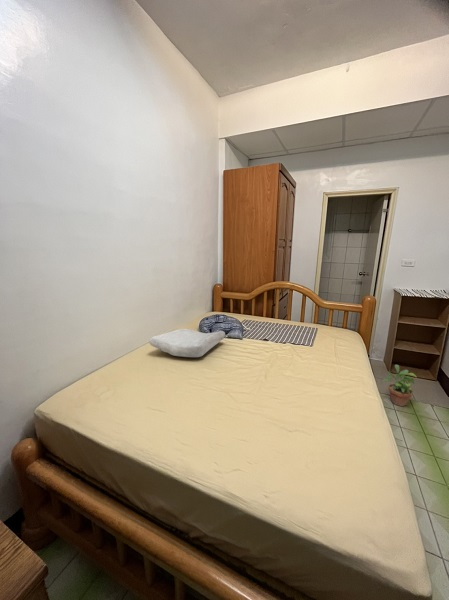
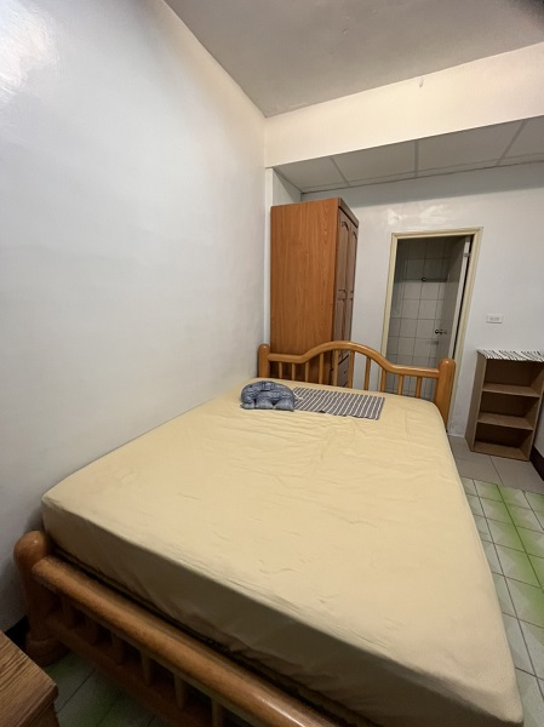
- potted plant (397, 384)
- soap bar (189, 340)
